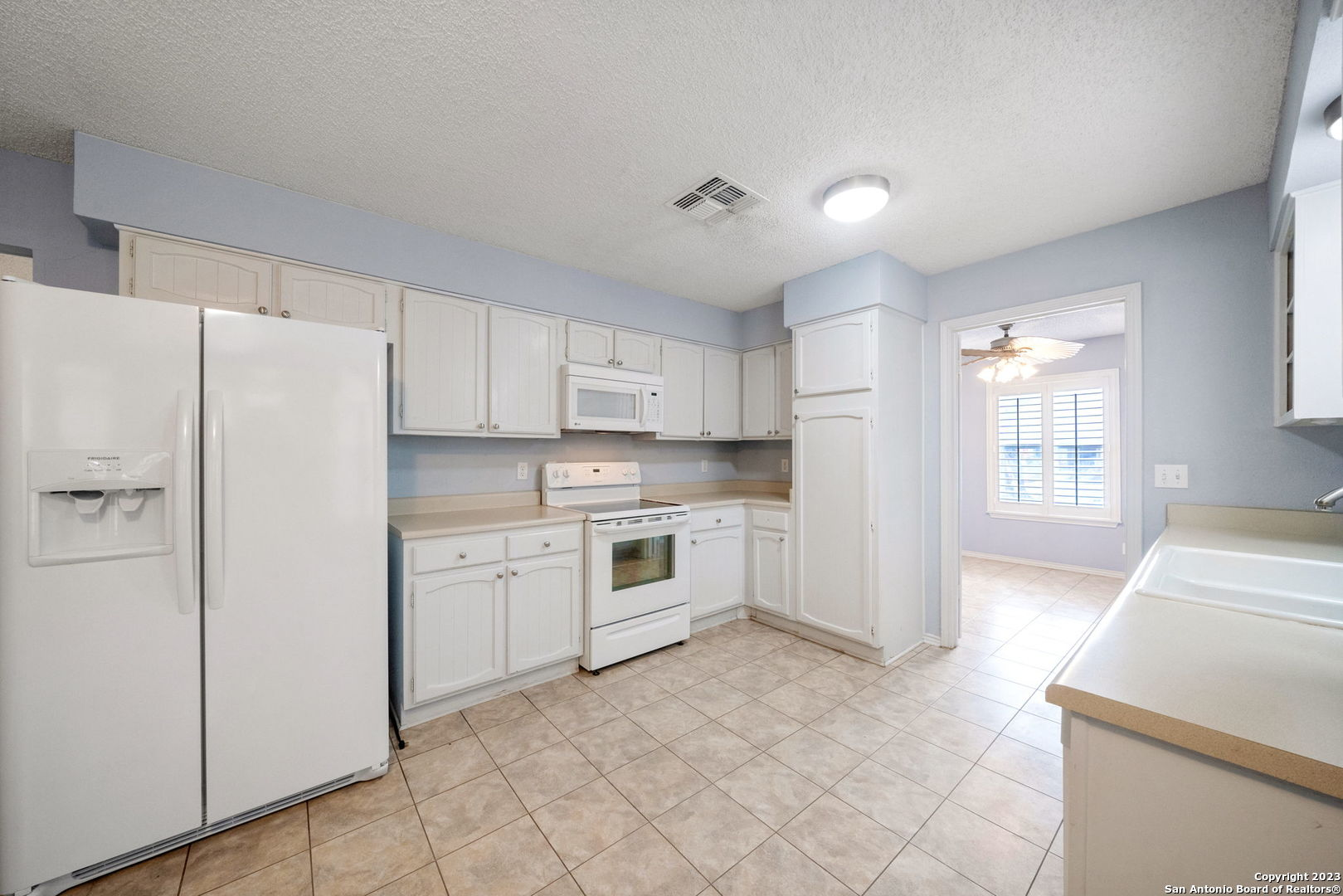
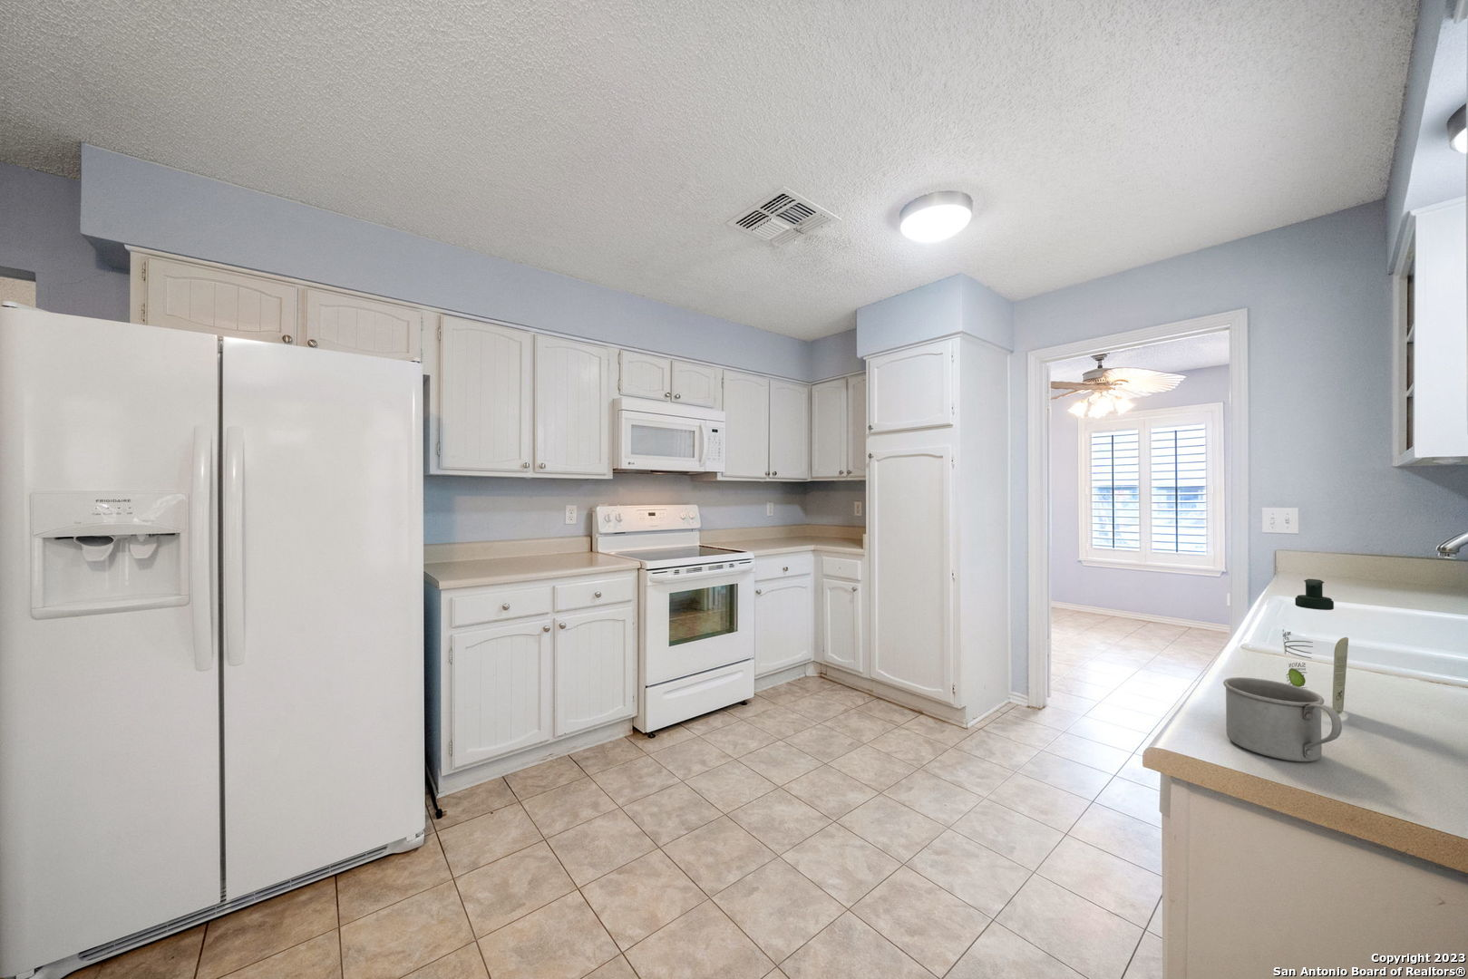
+ mug (1279, 719)
+ soap dispenser (1312, 641)
